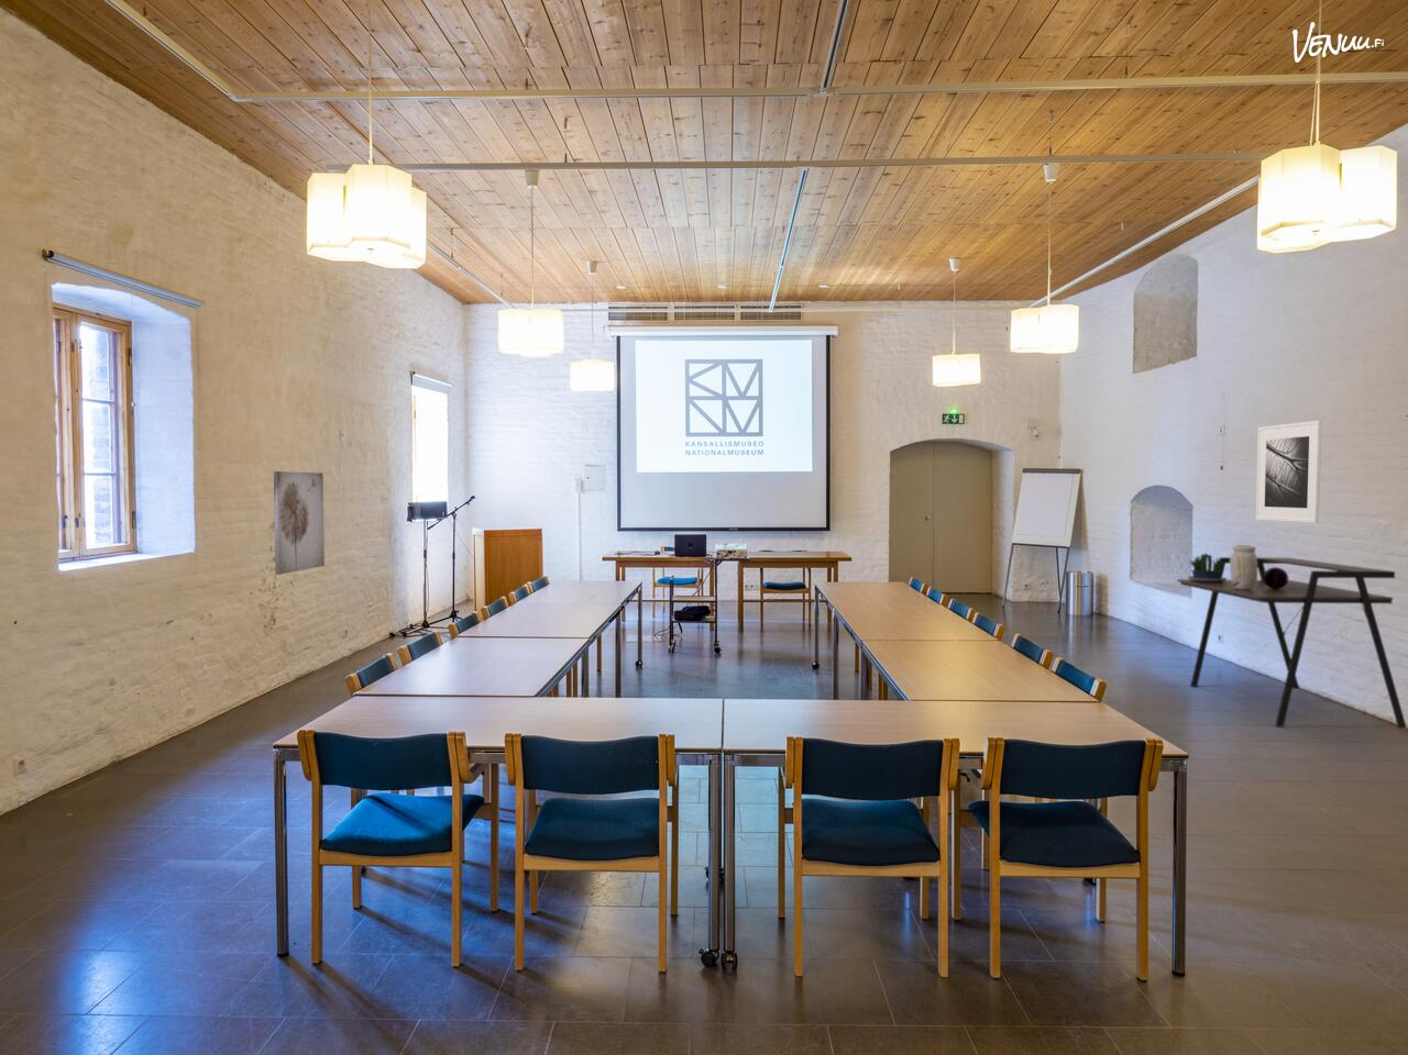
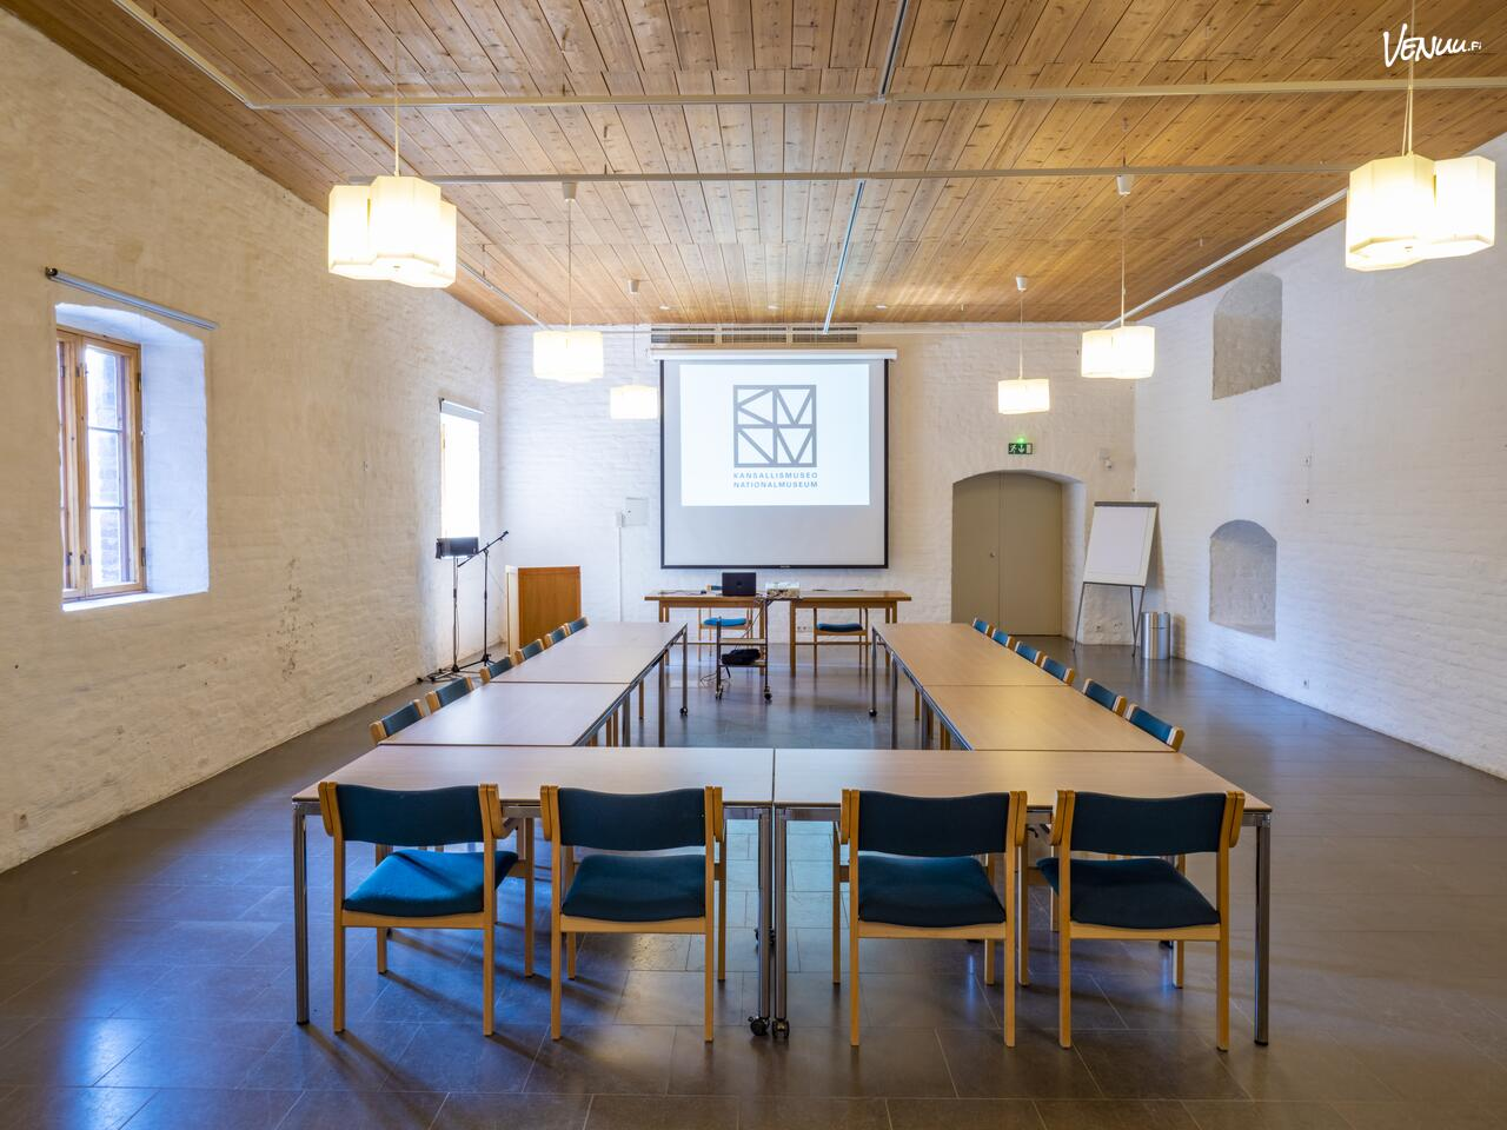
- decorative sphere (1275, 577)
- desk (1281, 634)
- wall art (300, 521)
- vase (1243, 567)
- potted plant (1203, 566)
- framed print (1286, 472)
